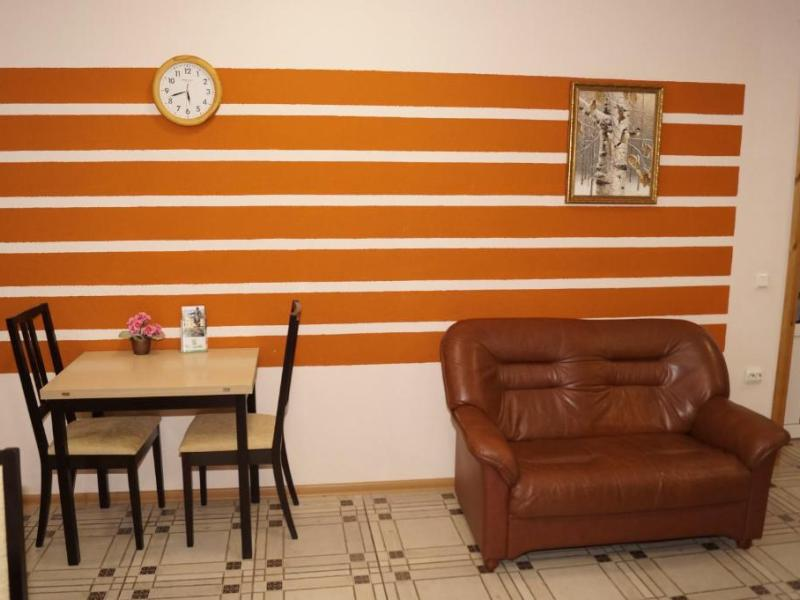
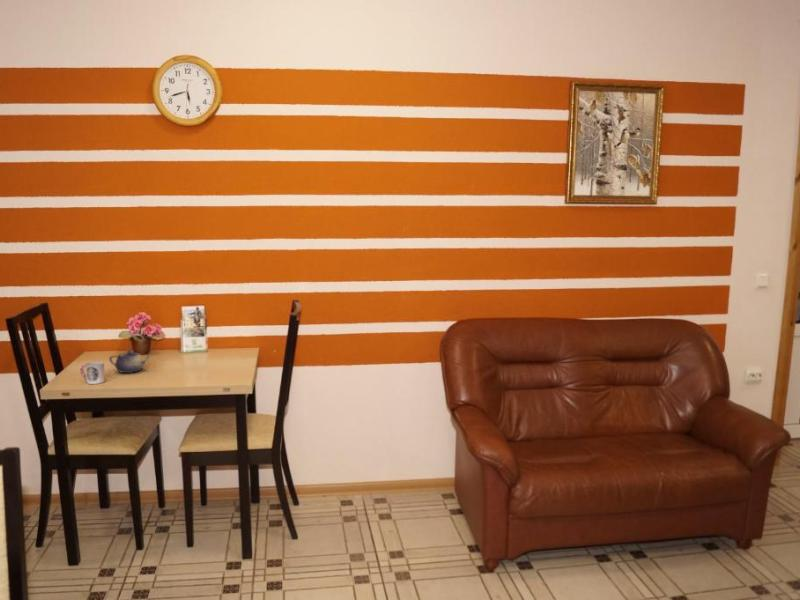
+ teapot (131, 360)
+ cup (91, 372)
